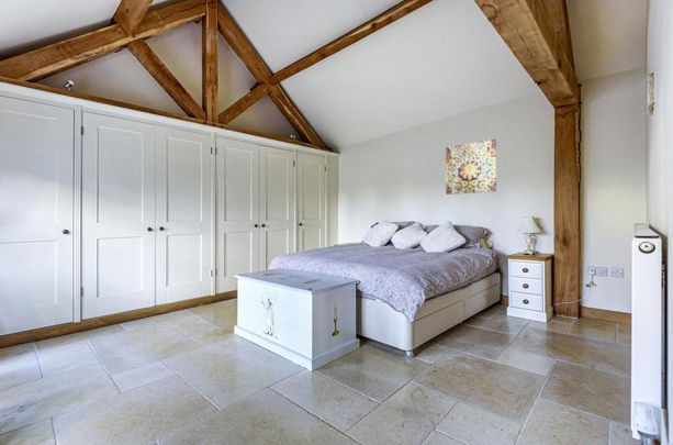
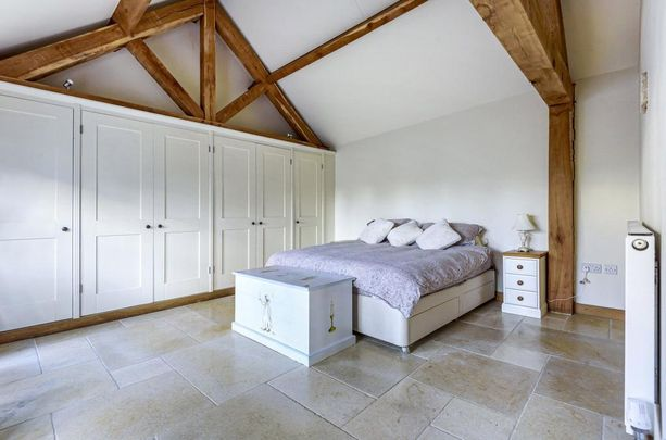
- wall art (470, 168)
